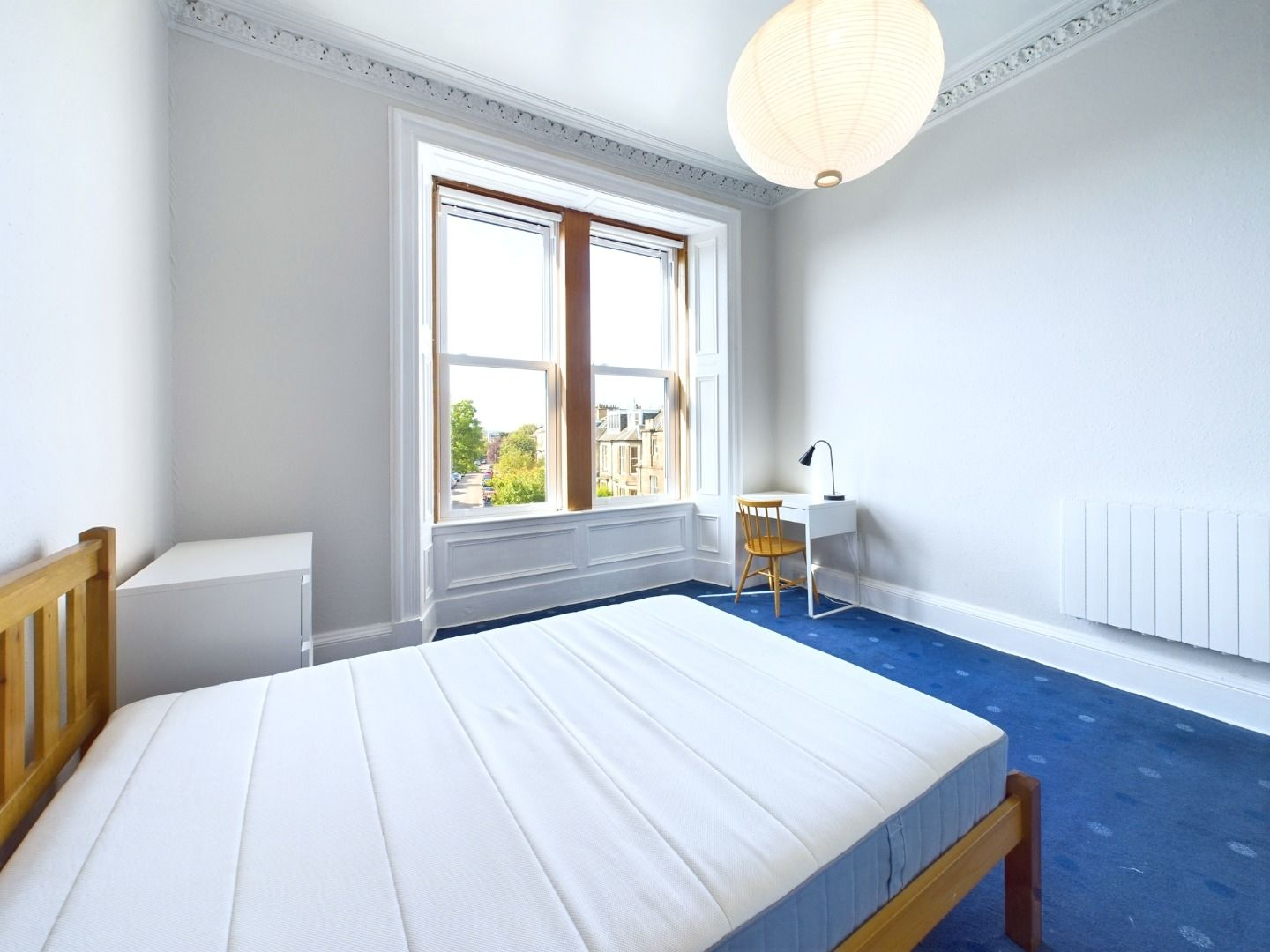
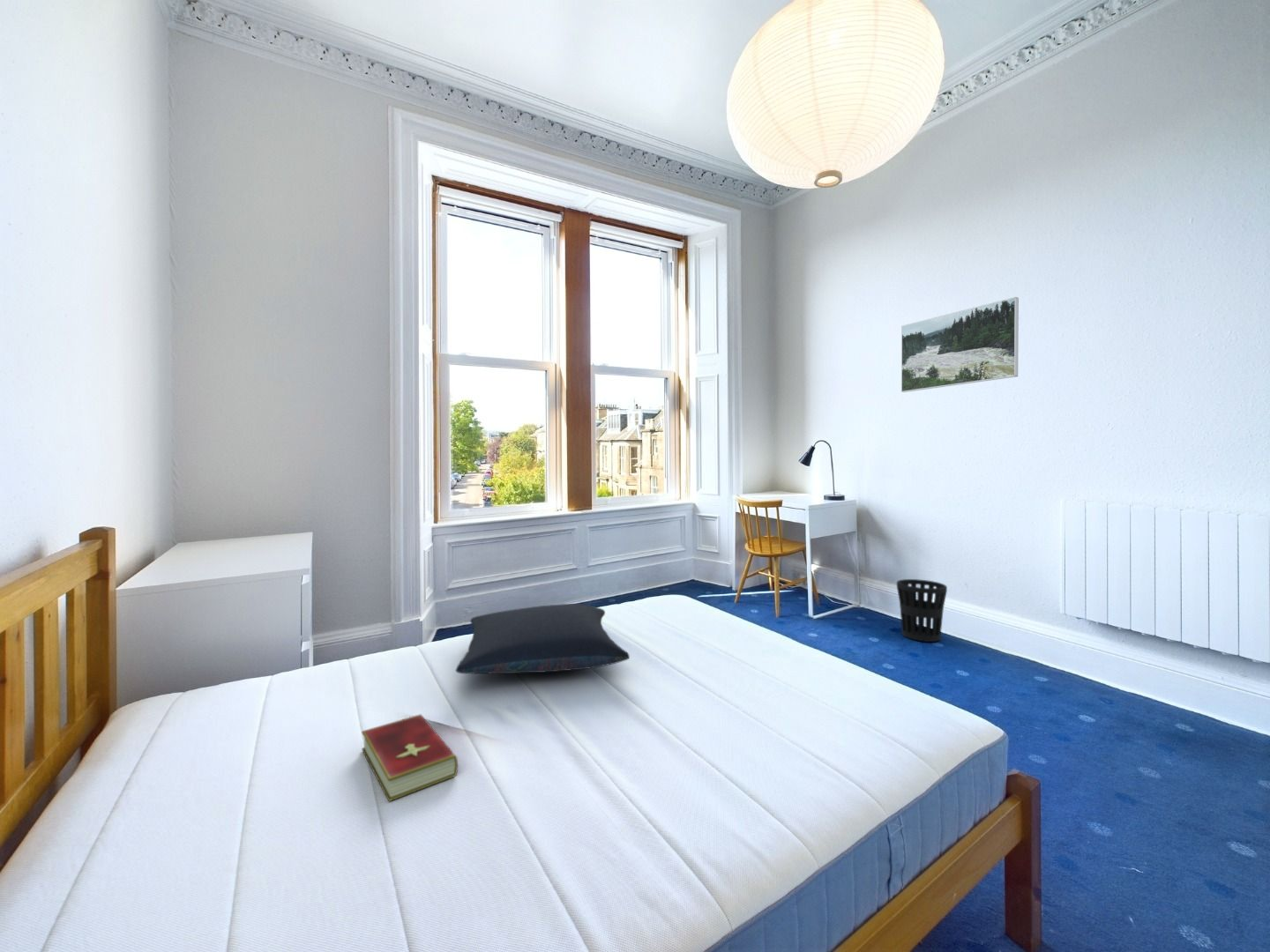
+ pillow (542, 636)
+ wastebasket (921, 609)
+ hardcover book (407, 751)
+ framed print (954, 348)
